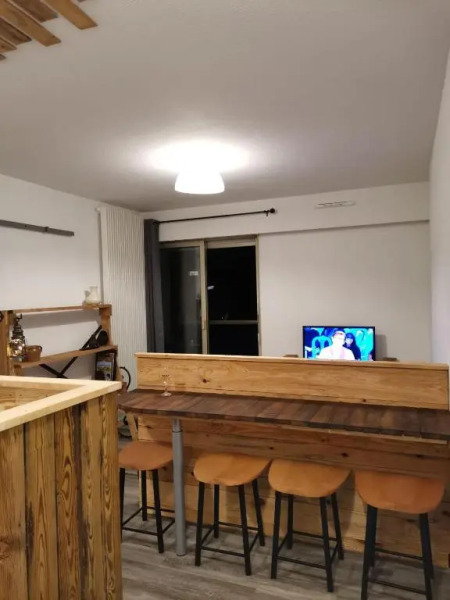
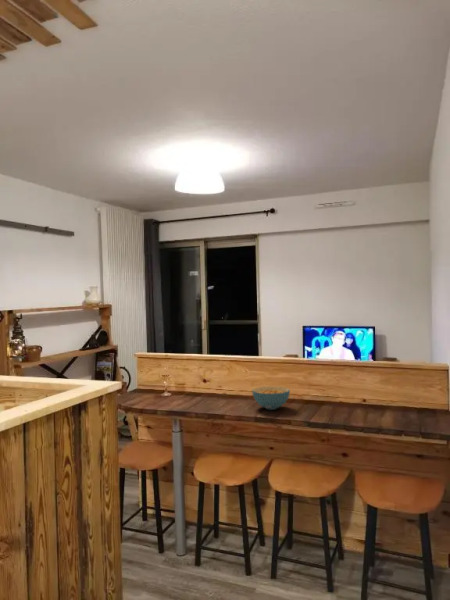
+ cereal bowl (271, 399)
